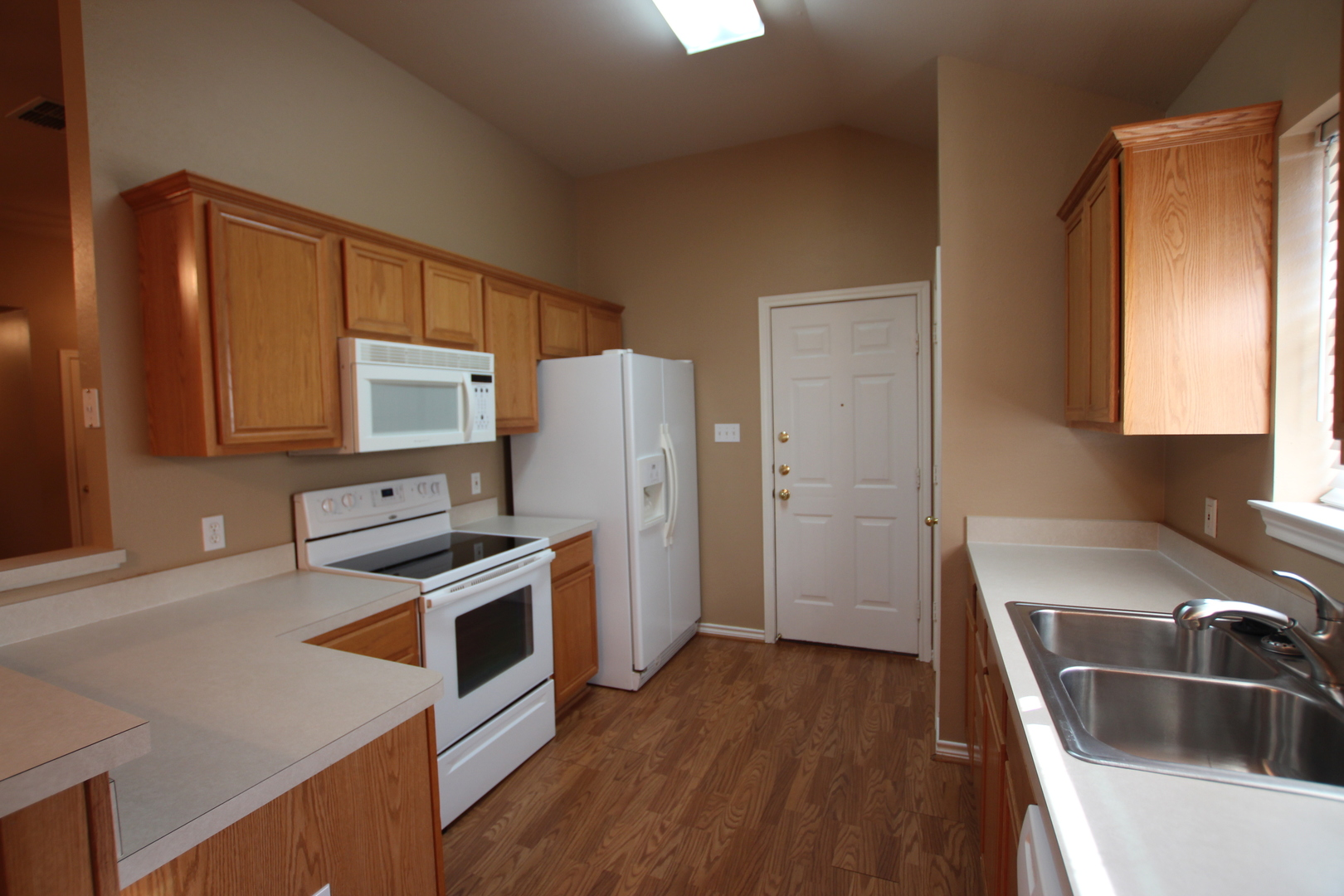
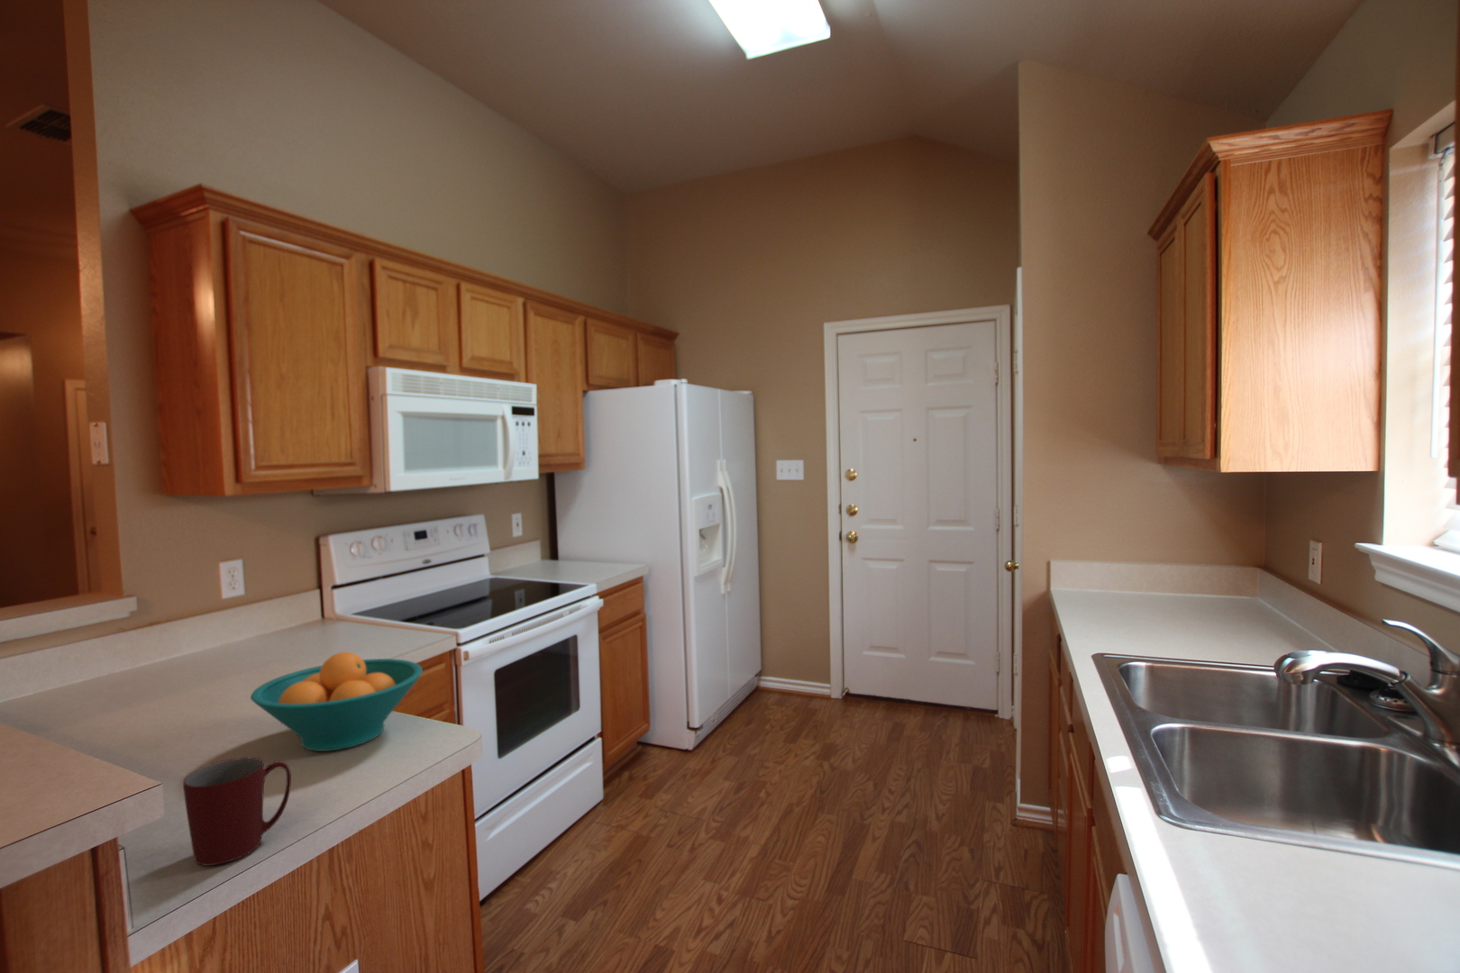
+ fruit bowl (341, 695)
+ mug (241, 807)
